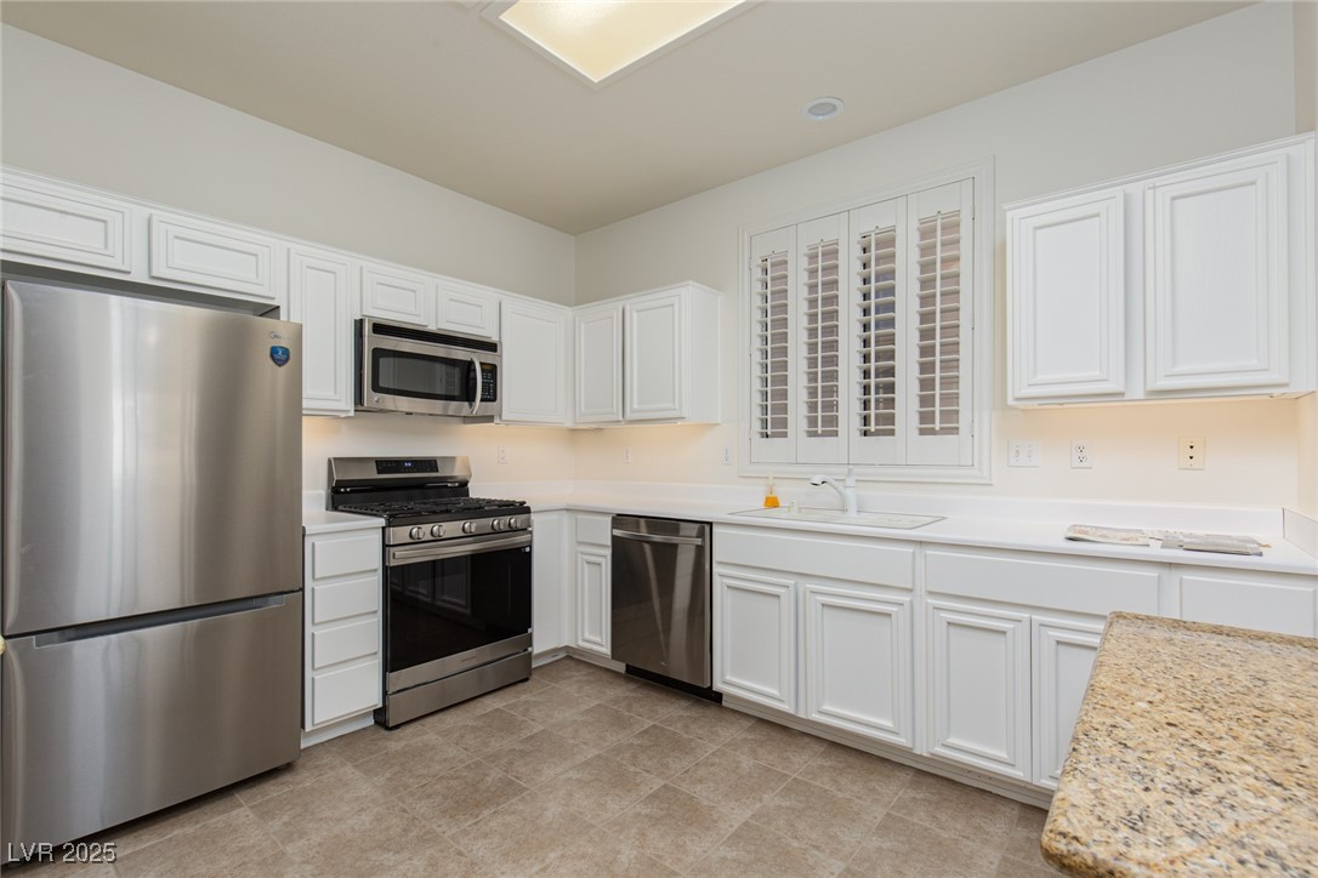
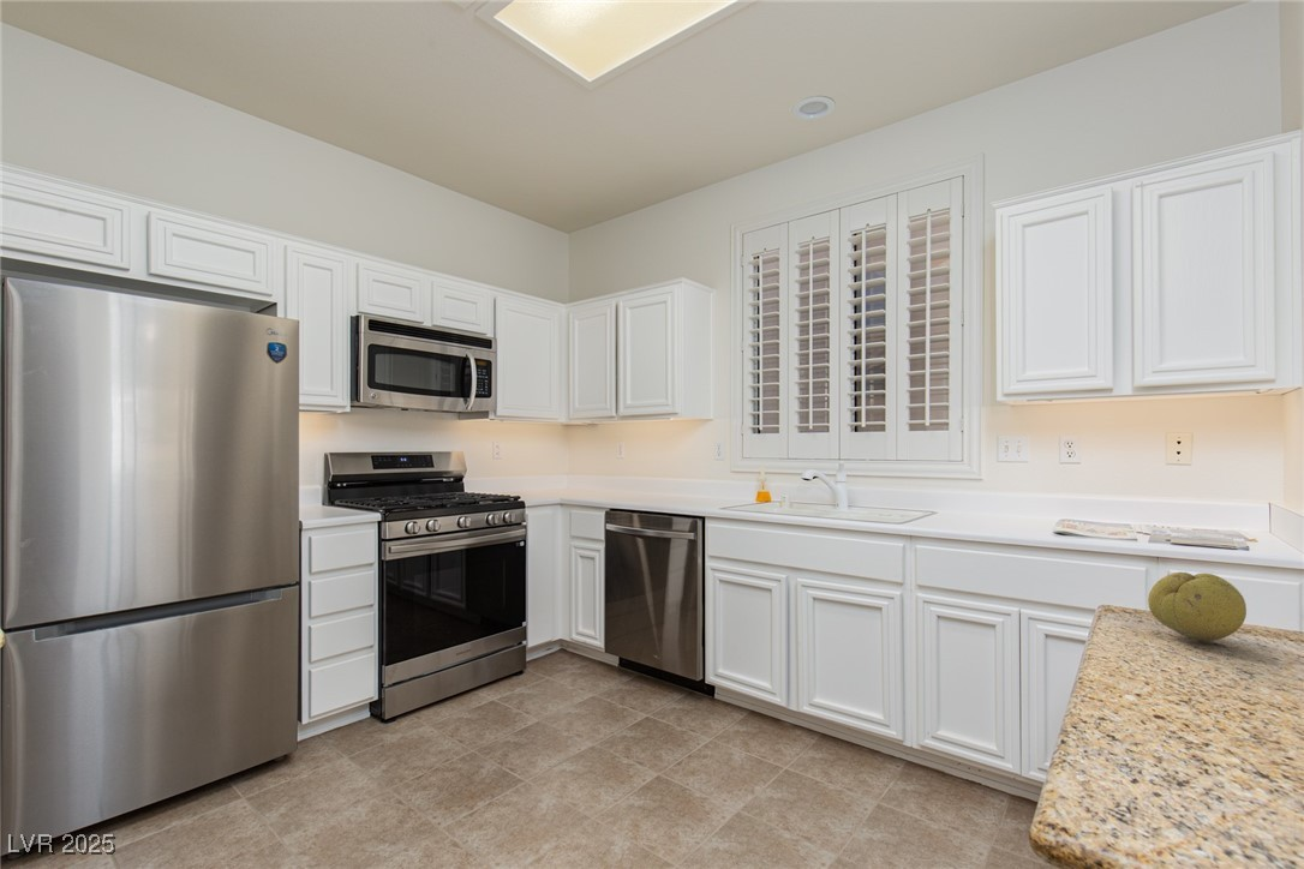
+ fruit (1197, 606)
